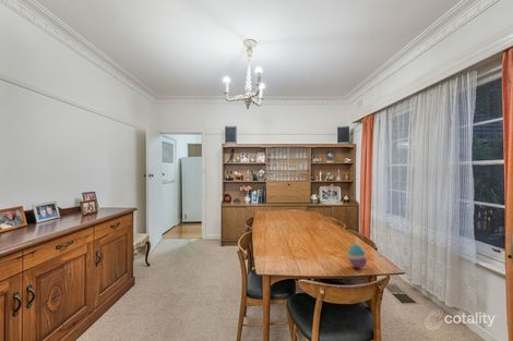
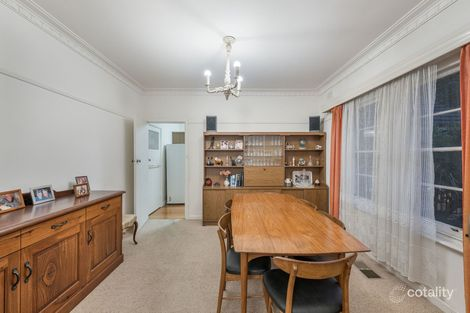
- decorative egg (357, 255)
